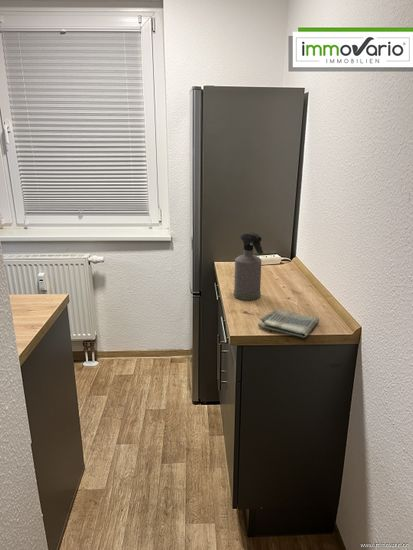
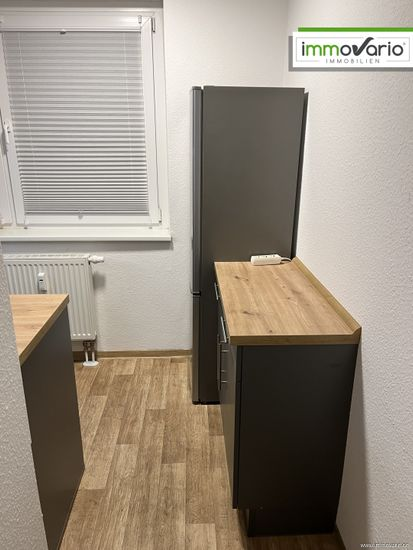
- spray bottle (249, 265)
- dish towel (288, 320)
